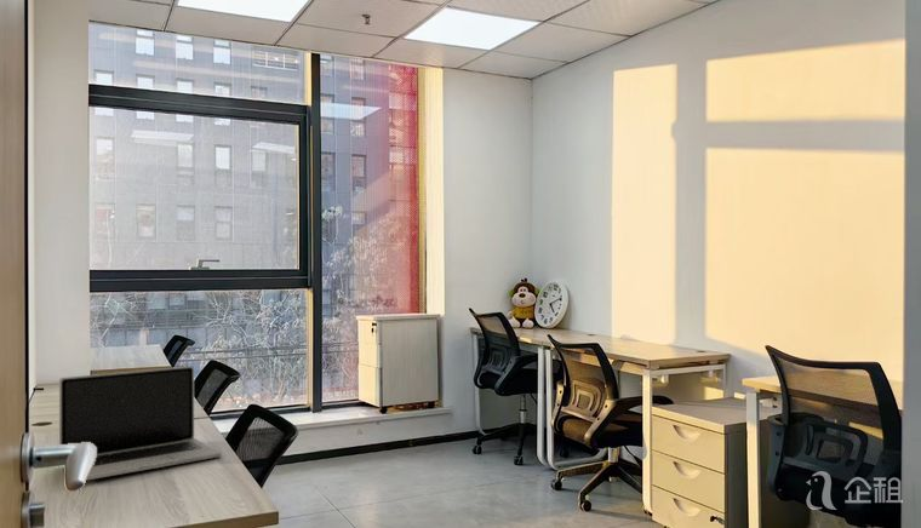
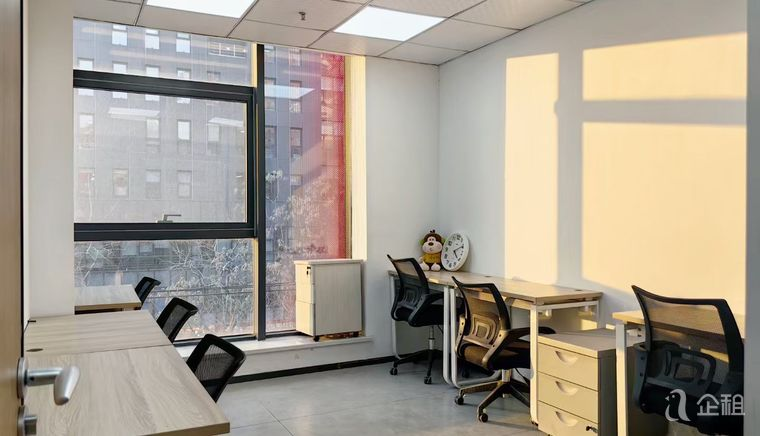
- laptop (142, 418)
